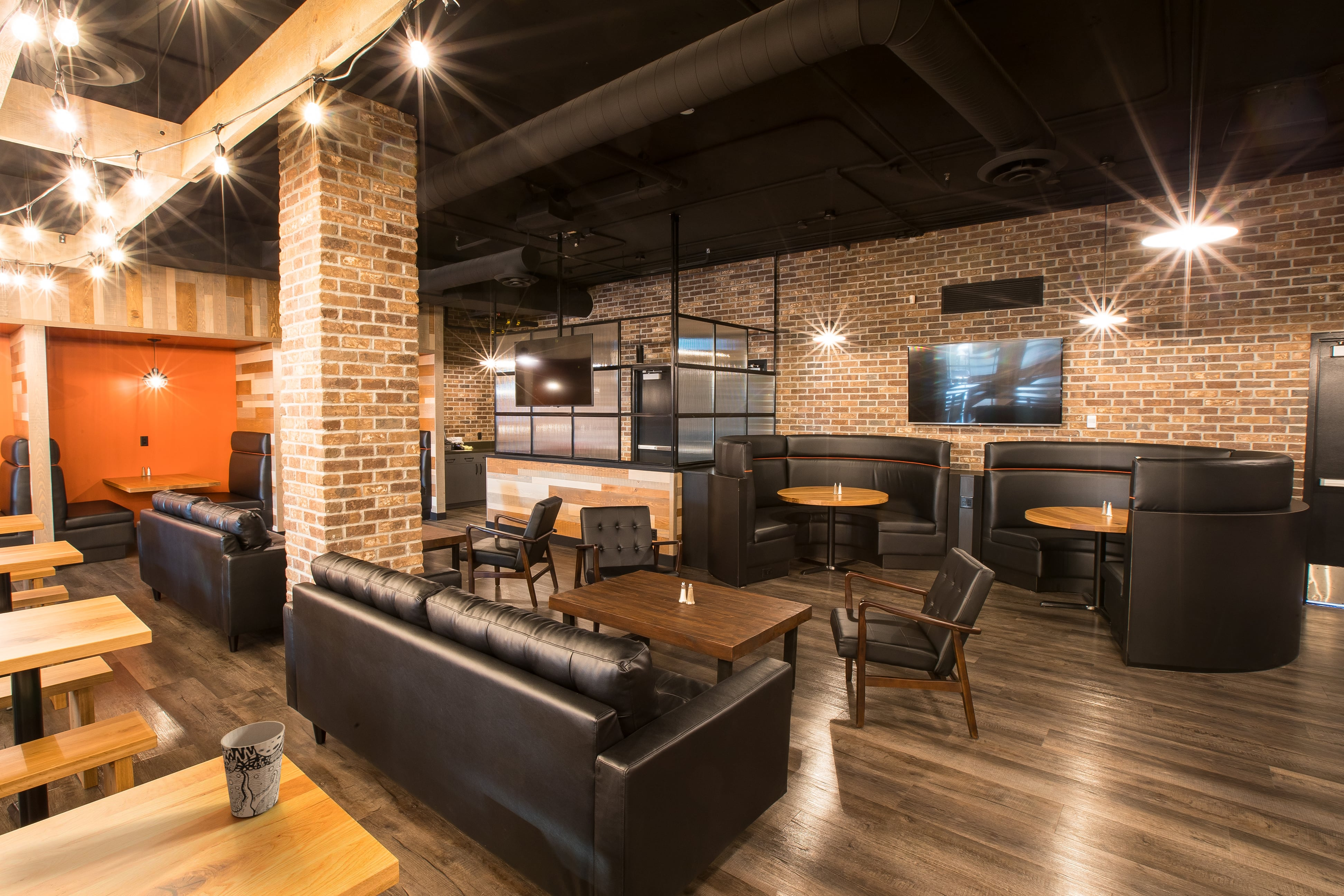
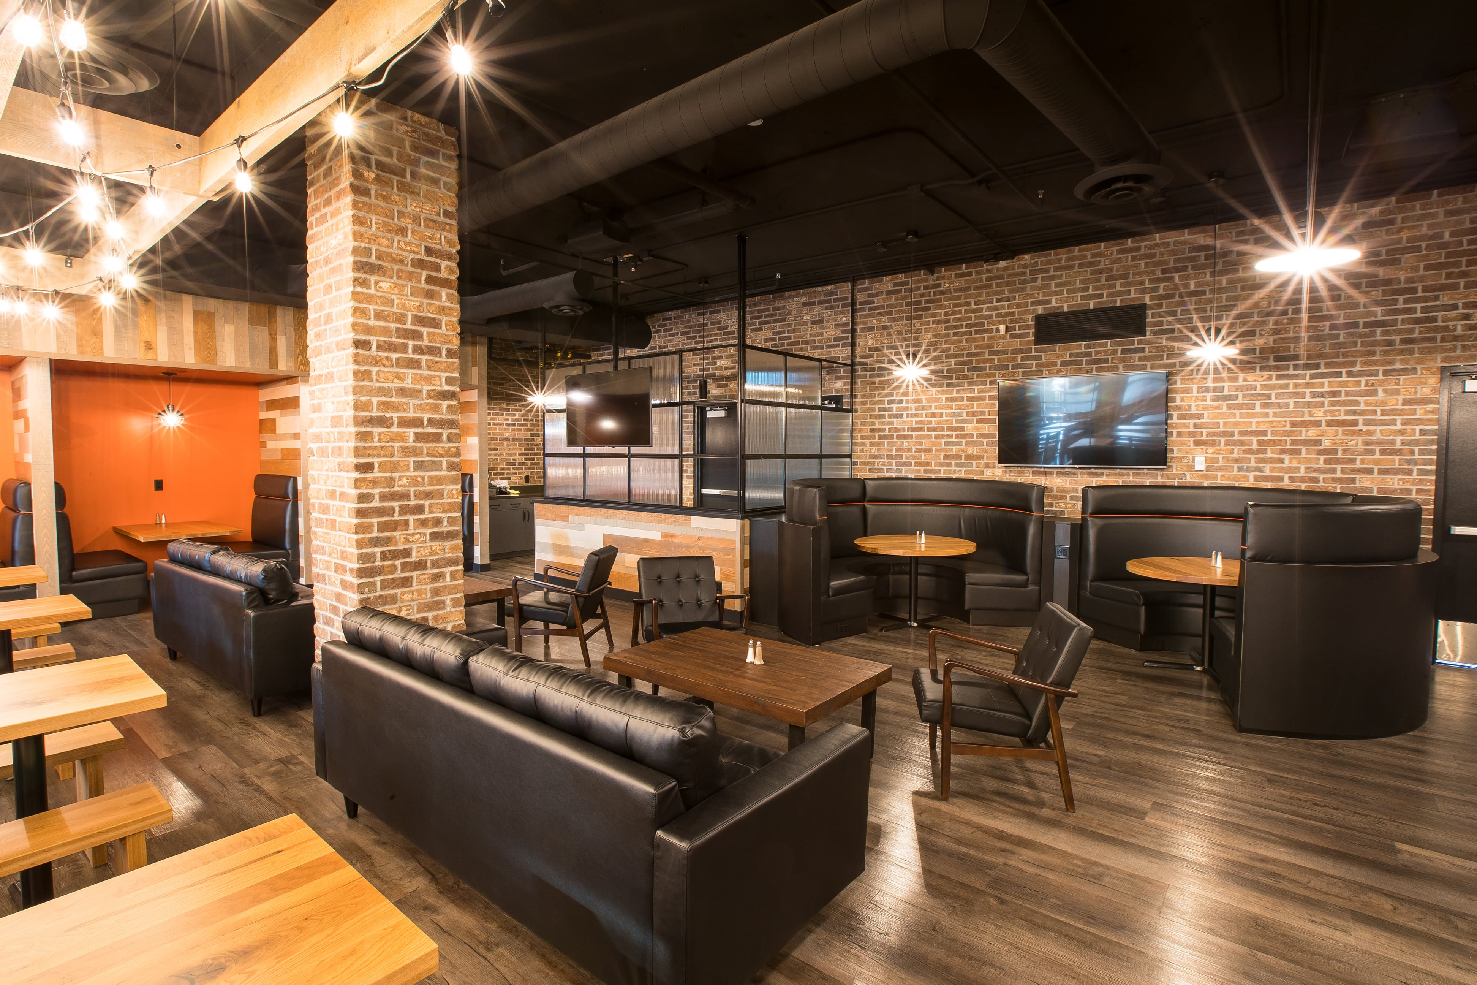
- cup (254, 769)
